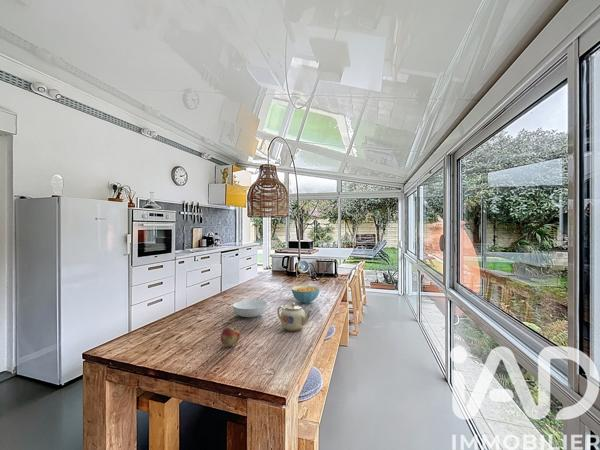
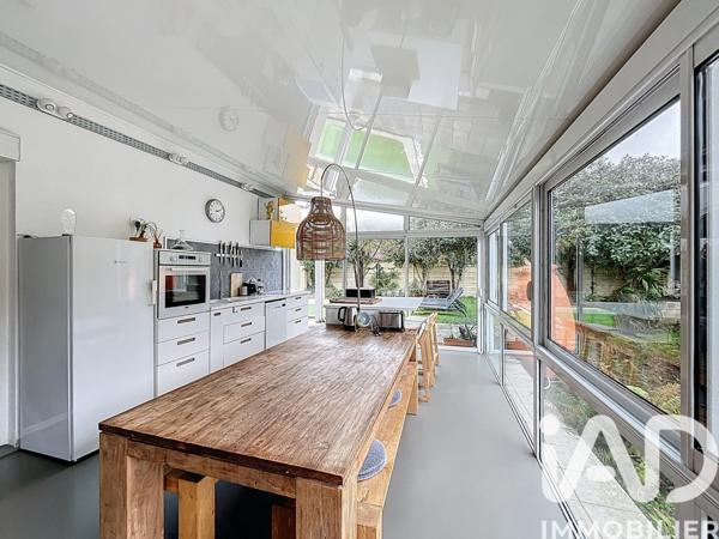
- fruit (230, 336)
- cereal bowl (305, 295)
- serving bowl (250, 309)
- teapot (294, 315)
